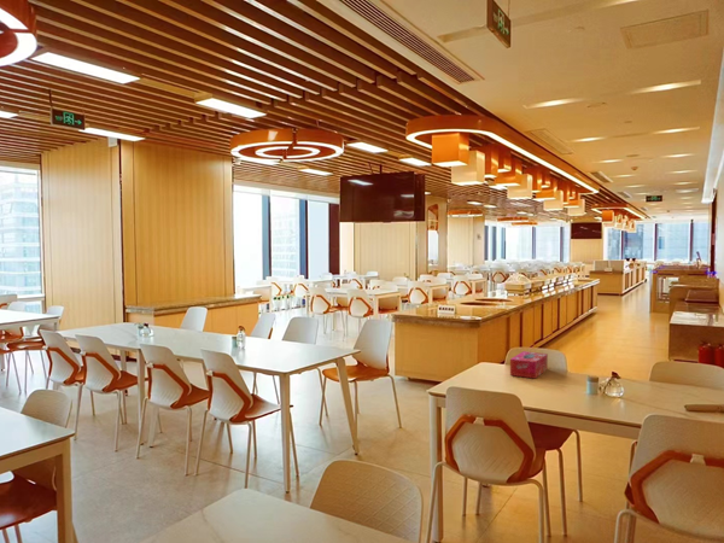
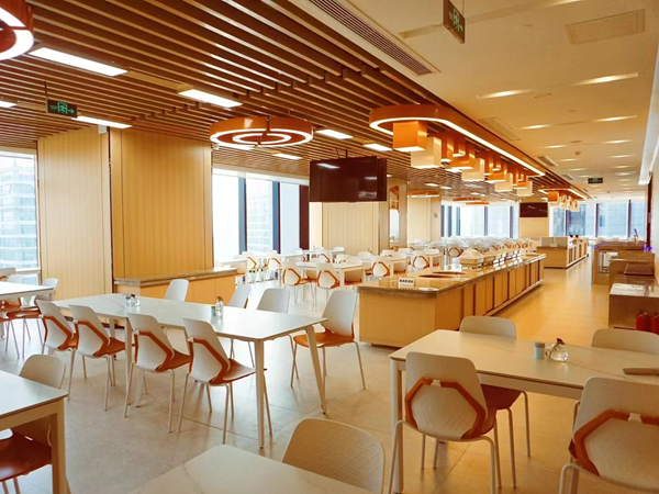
- tissue box (529, 363)
